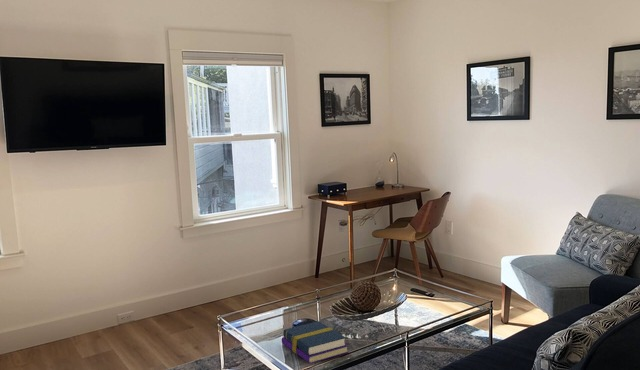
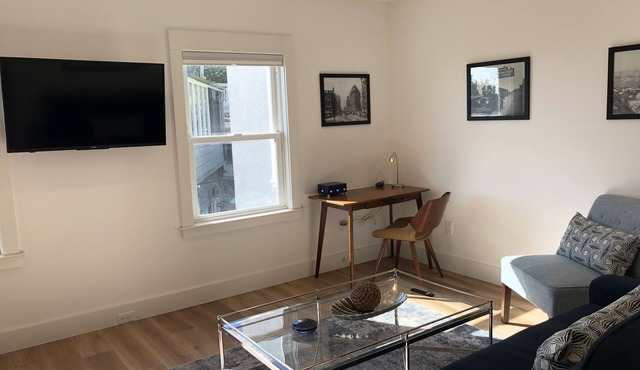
- book (314, 340)
